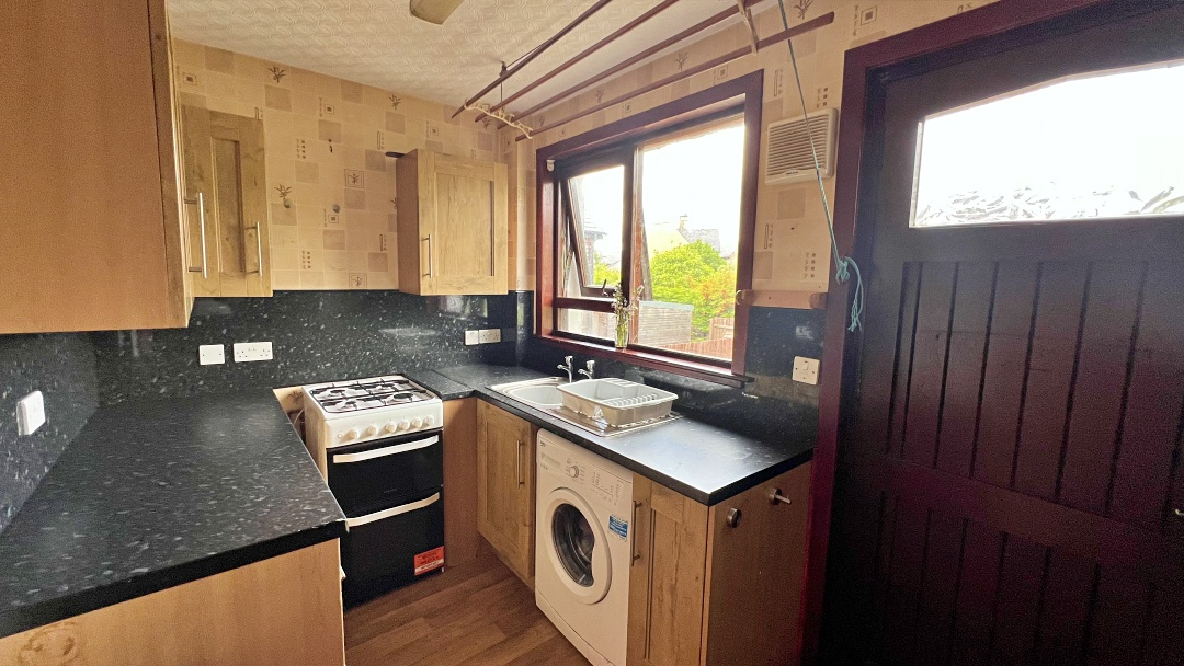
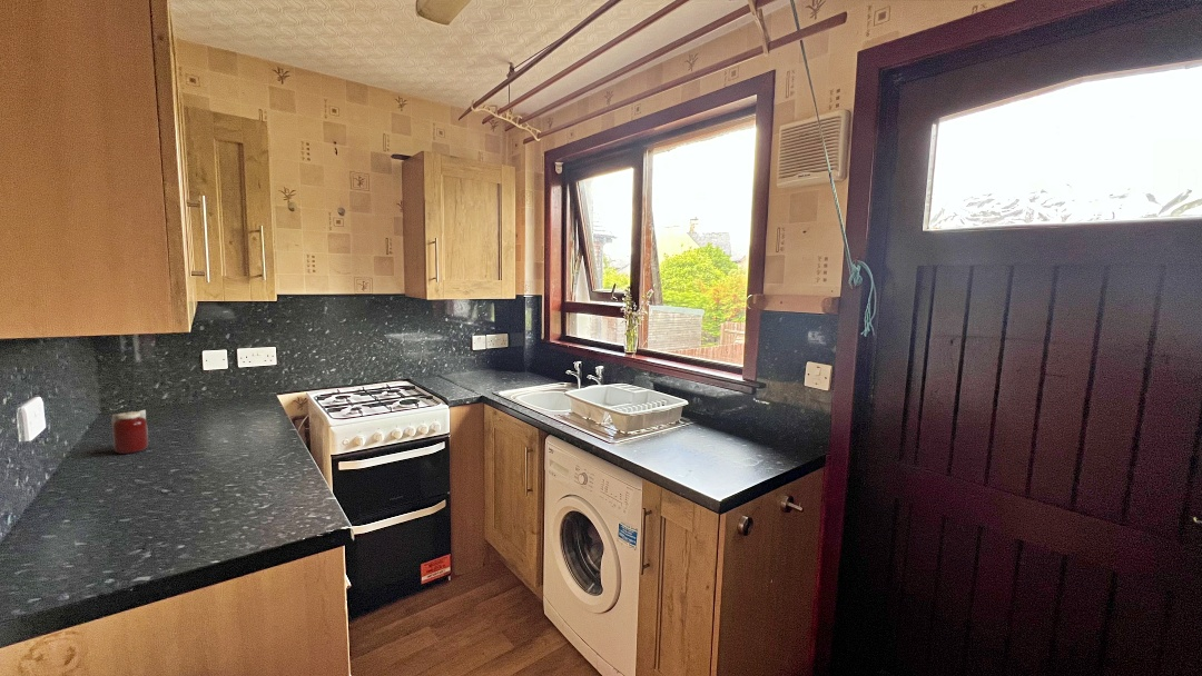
+ jar (130, 430)
